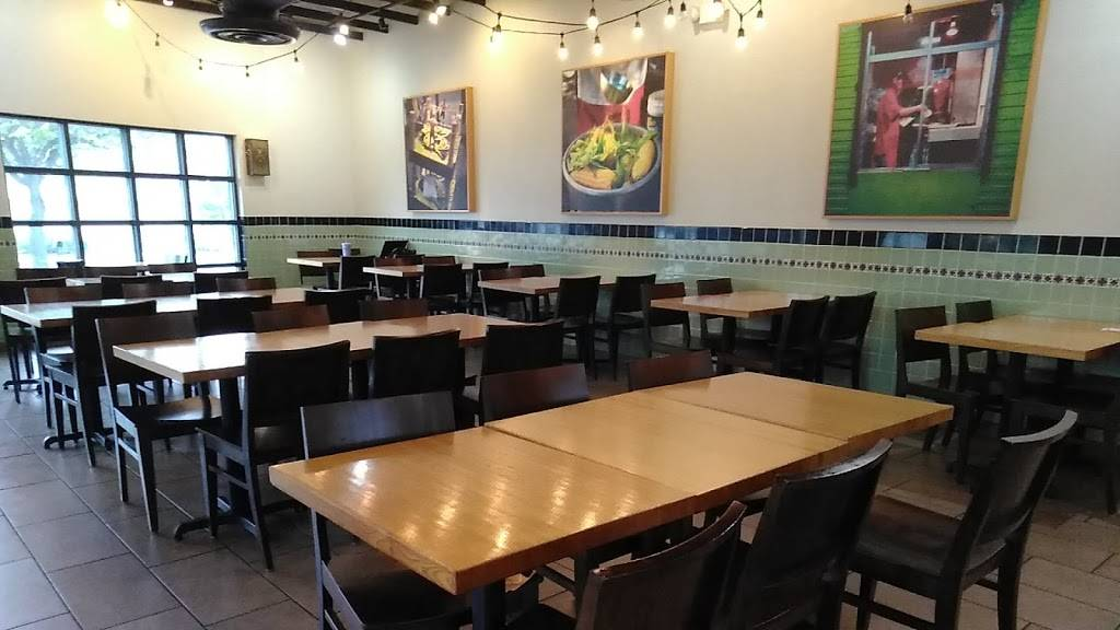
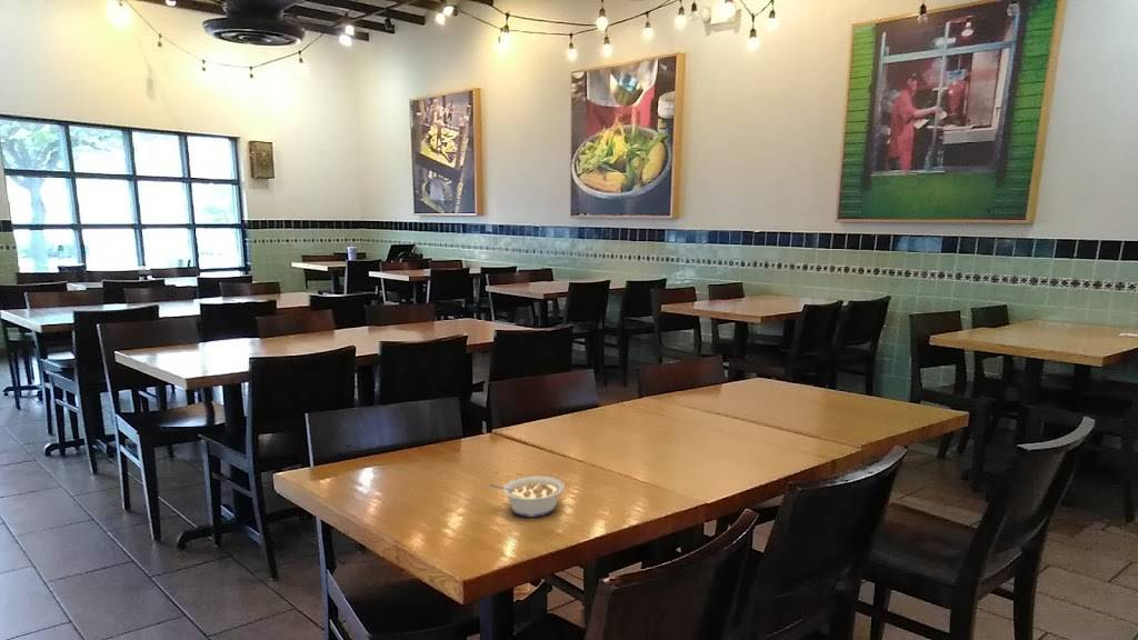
+ legume (531, 496)
